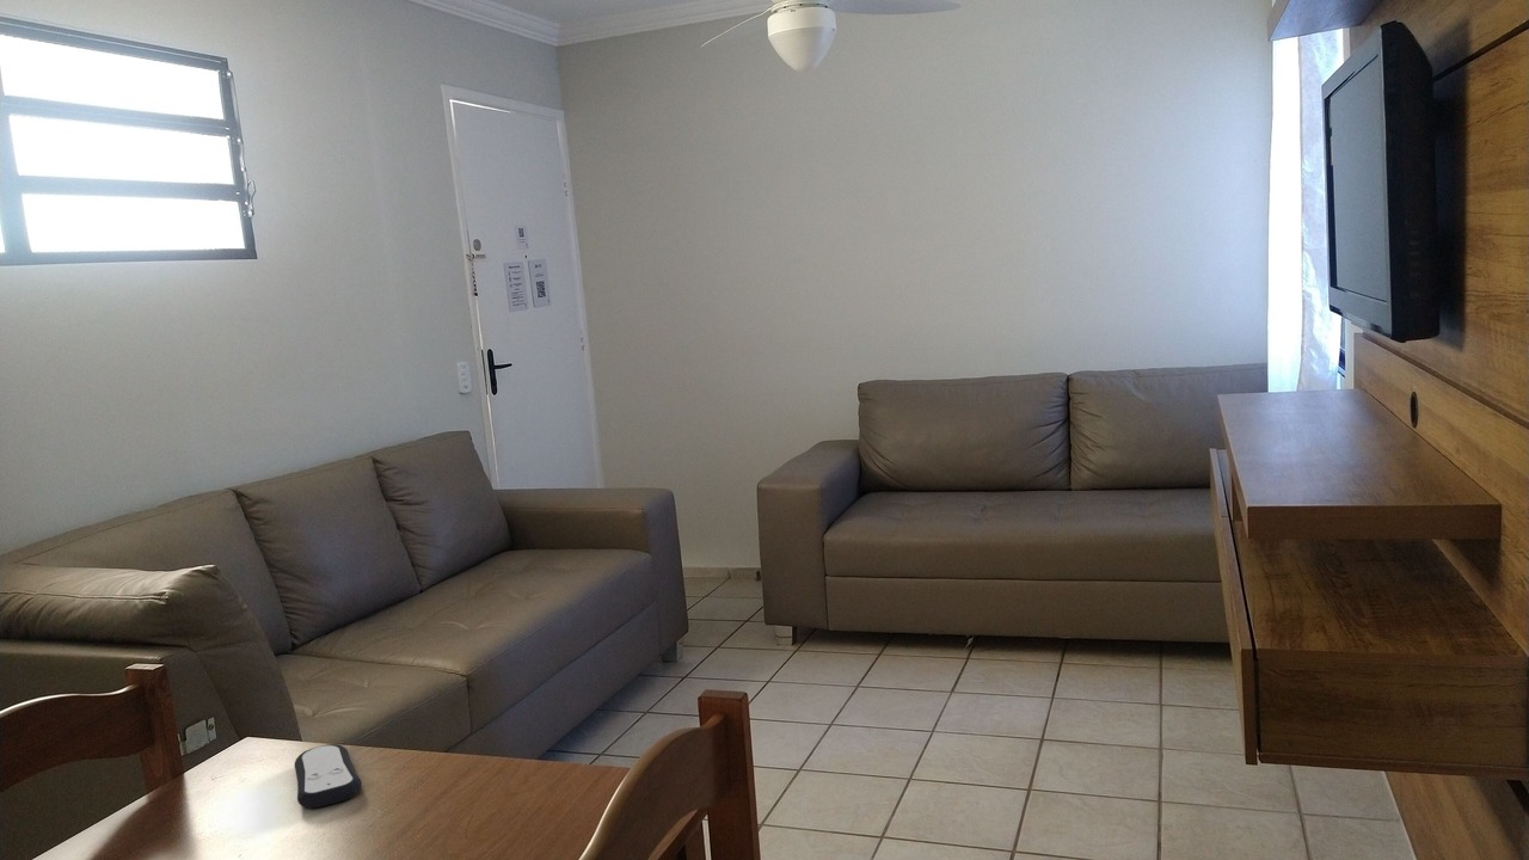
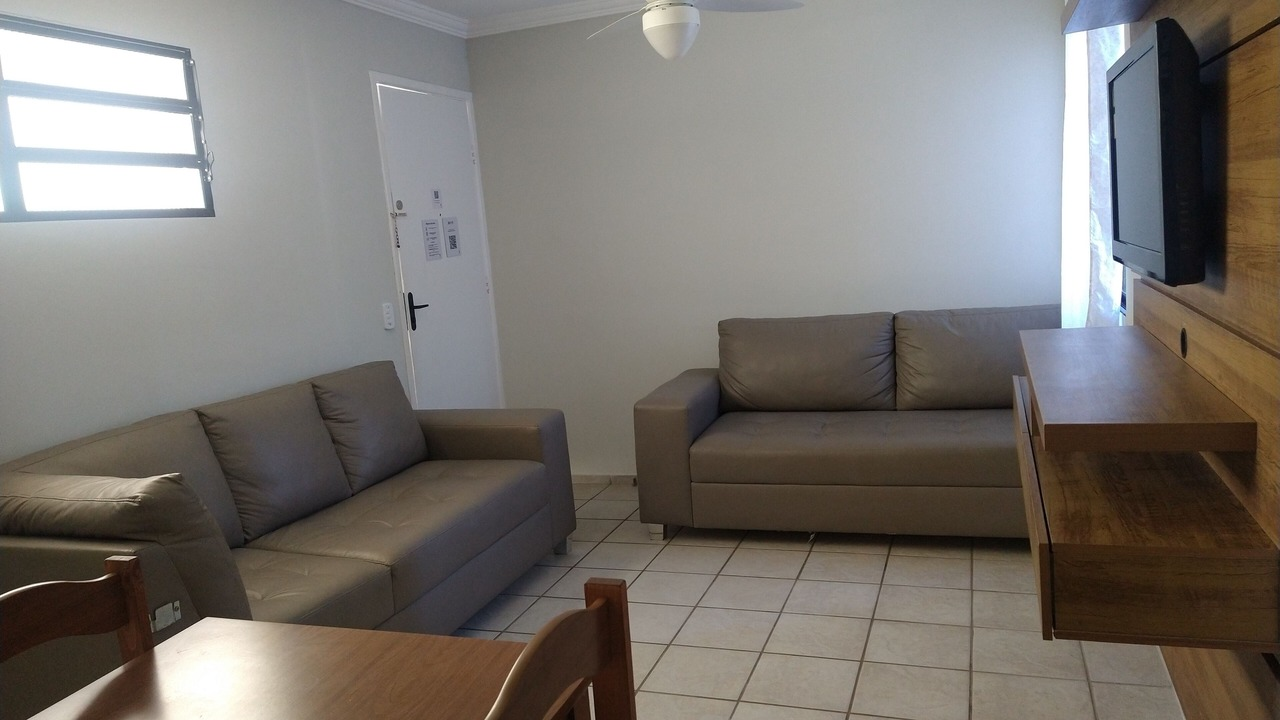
- remote control (325, 773)
